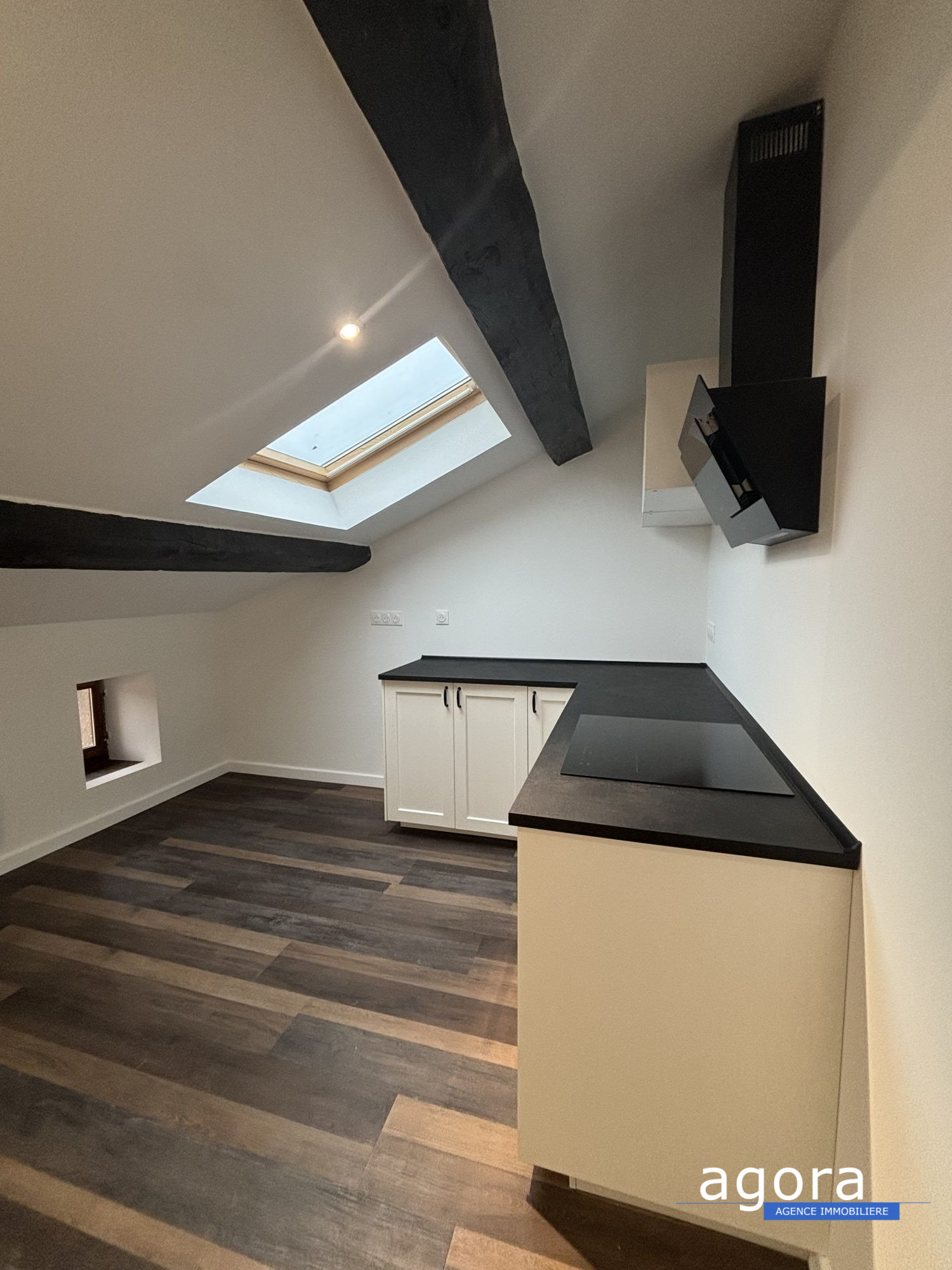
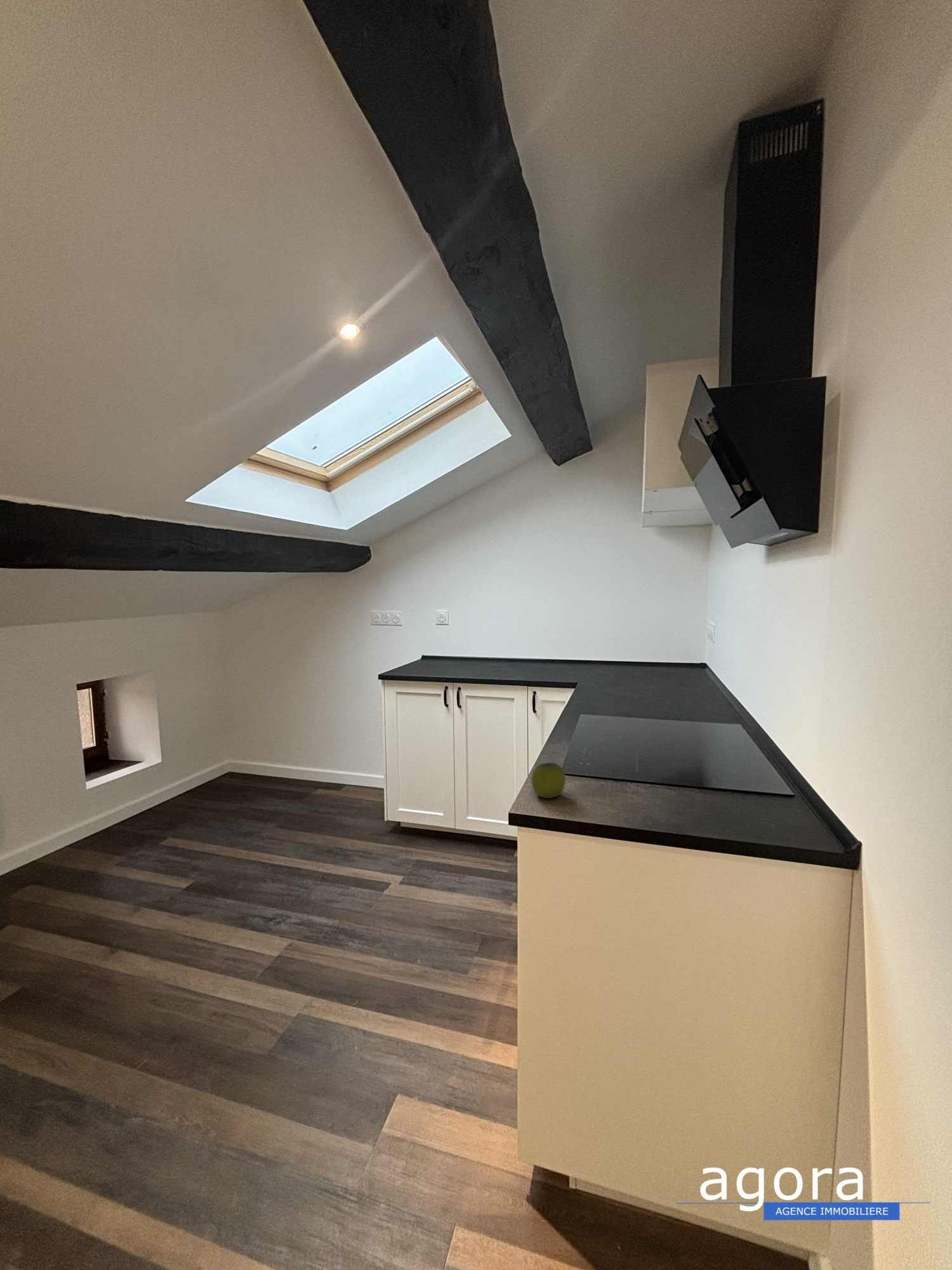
+ apple (548, 779)
